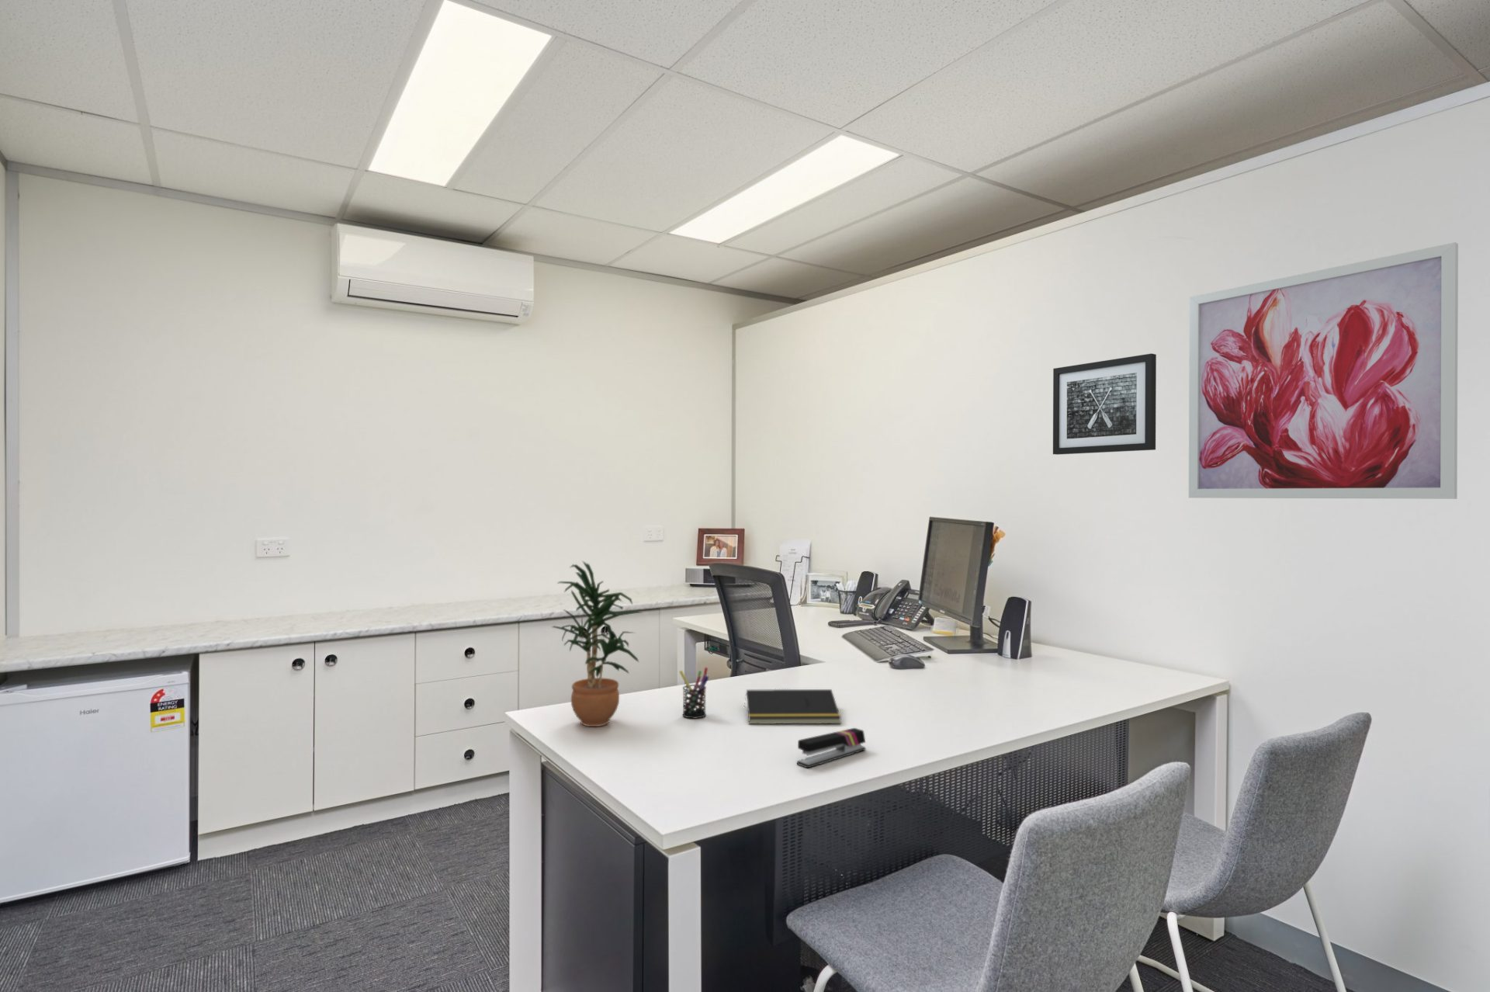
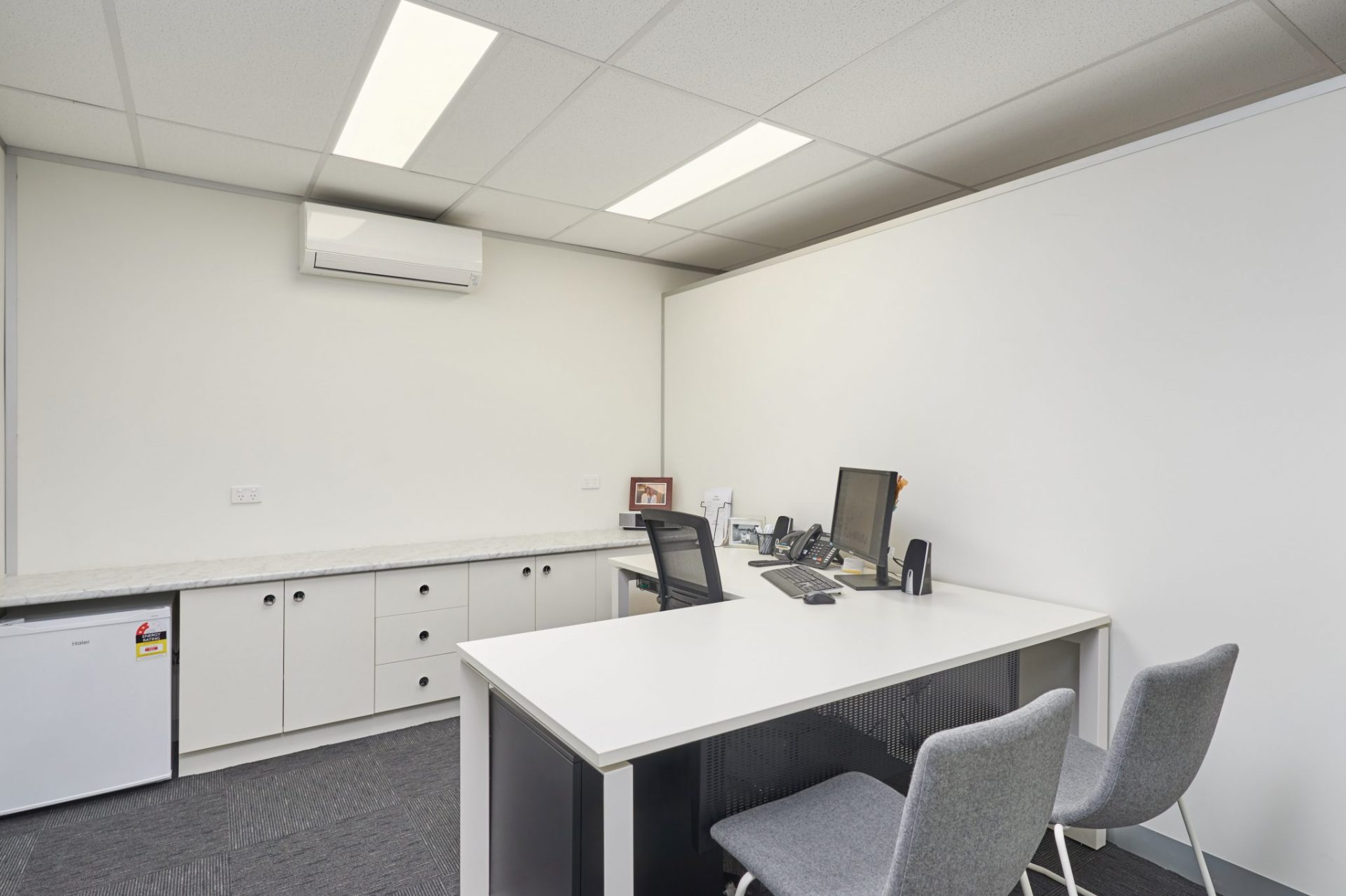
- potted plant (599, 640)
- wall art (1101, 406)
- stapler (832, 744)
- notepad (791, 705)
- pen holder (696, 690)
- wall art (1307, 385)
